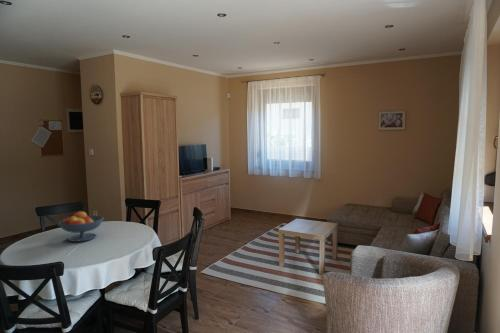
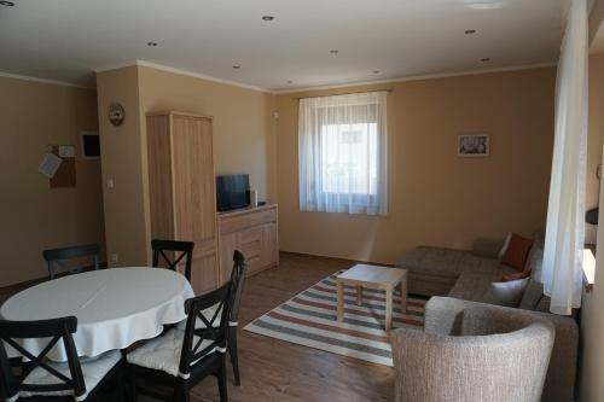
- fruit bowl (81, 225)
